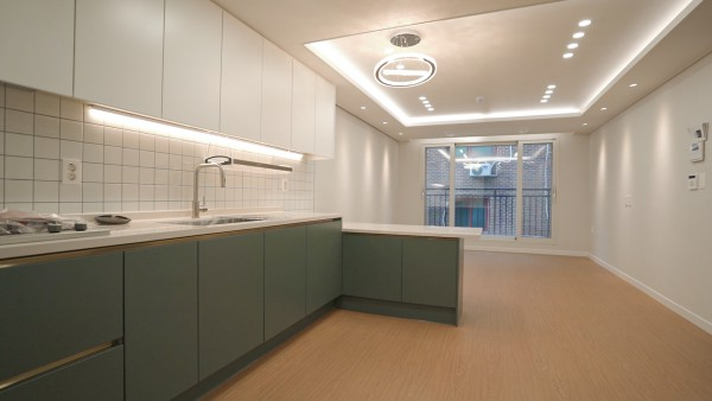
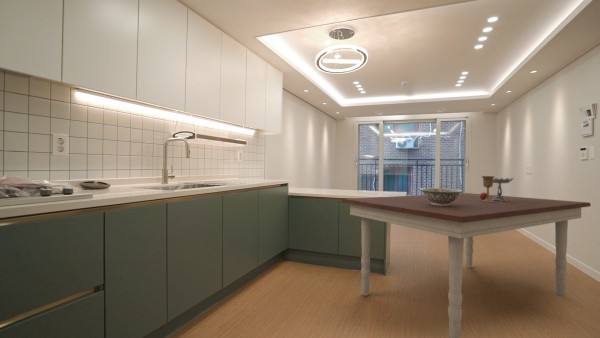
+ decorative bowl (440, 196)
+ dining table (465, 247)
+ goblet (492, 185)
